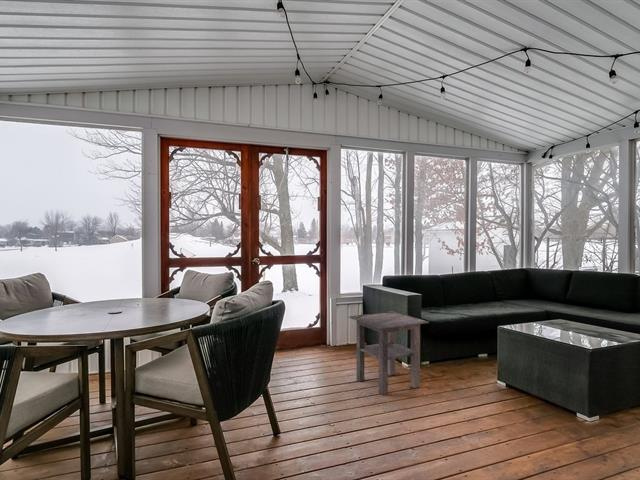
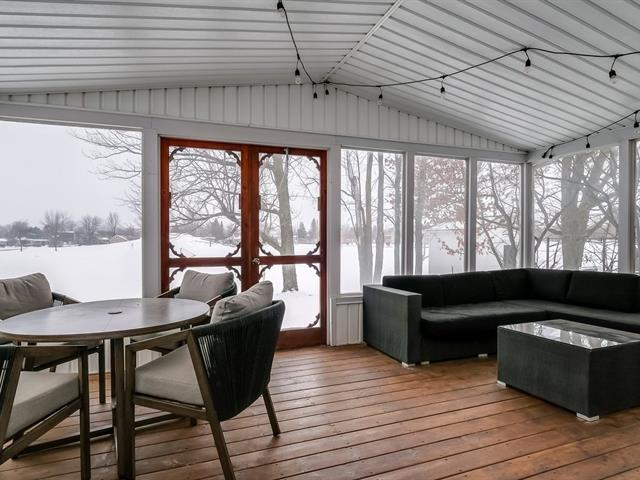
- side table (387, 350)
